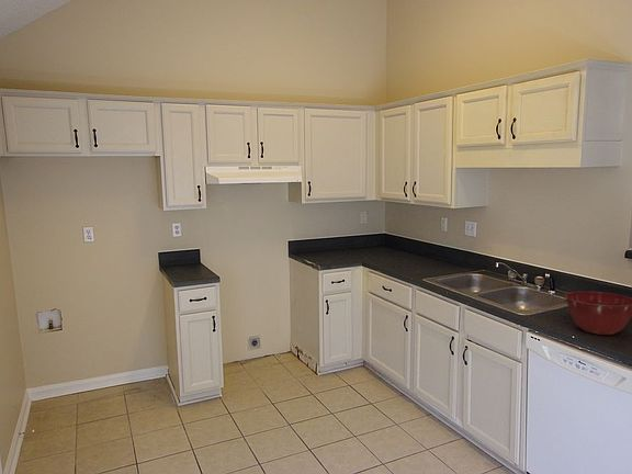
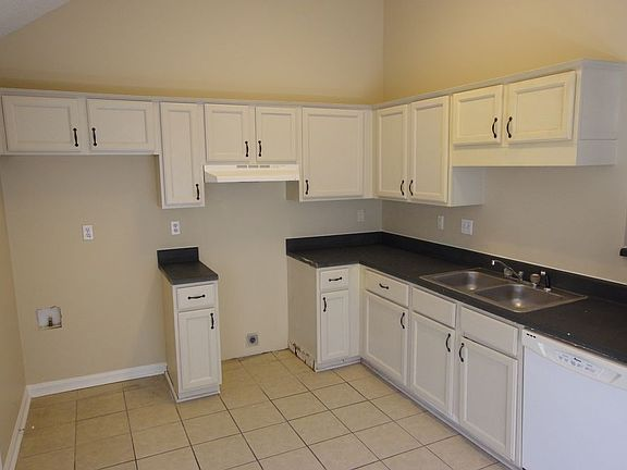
- mixing bowl (599, 314)
